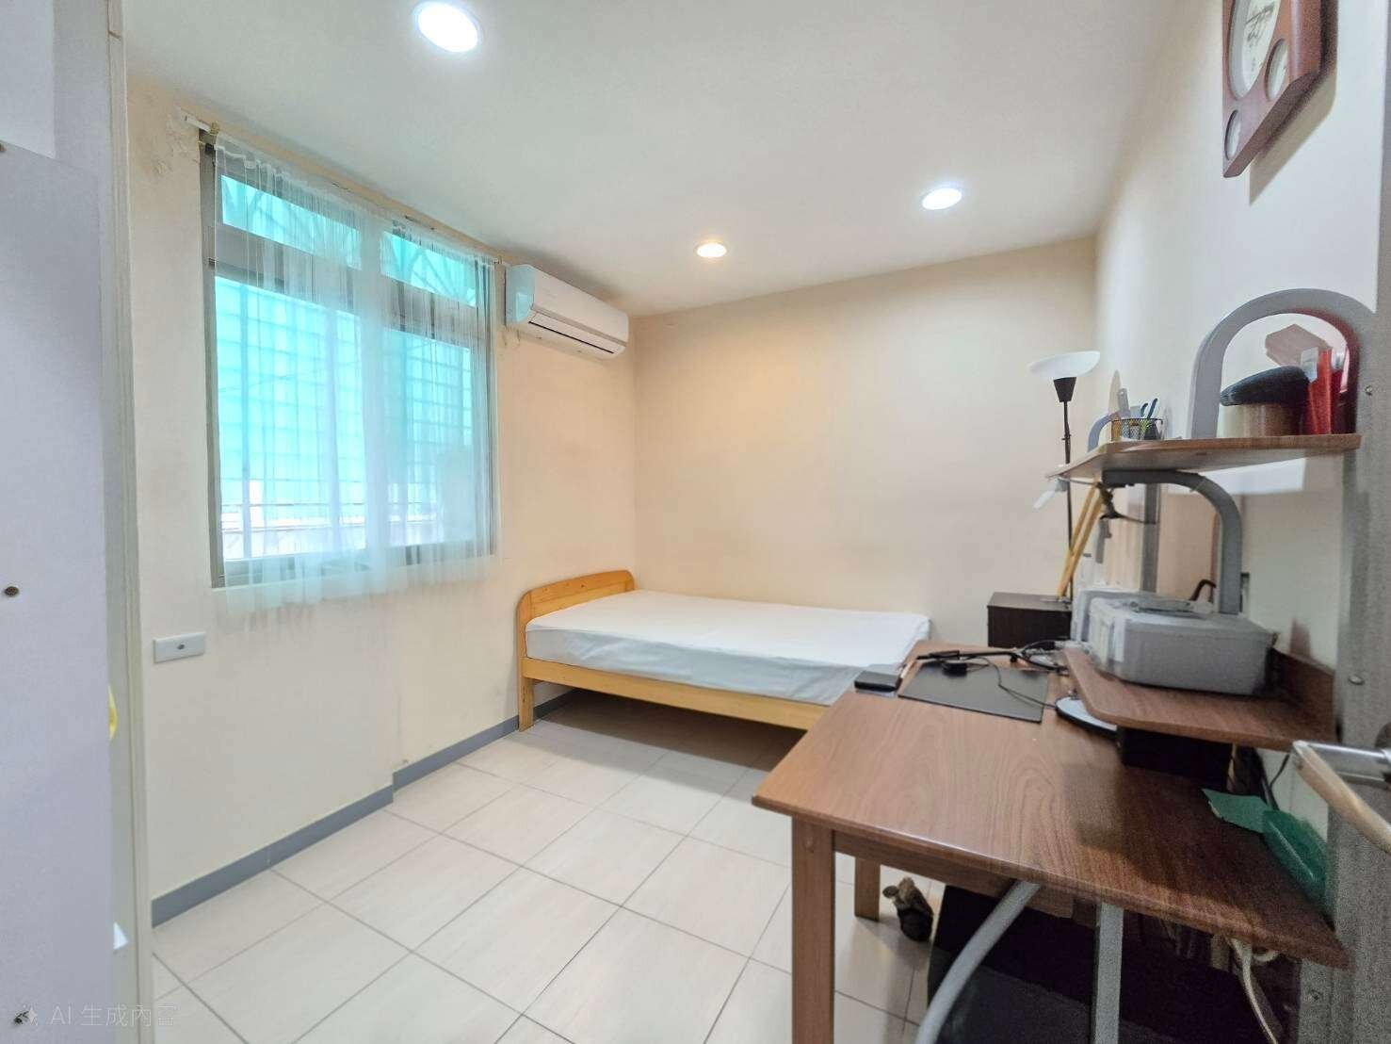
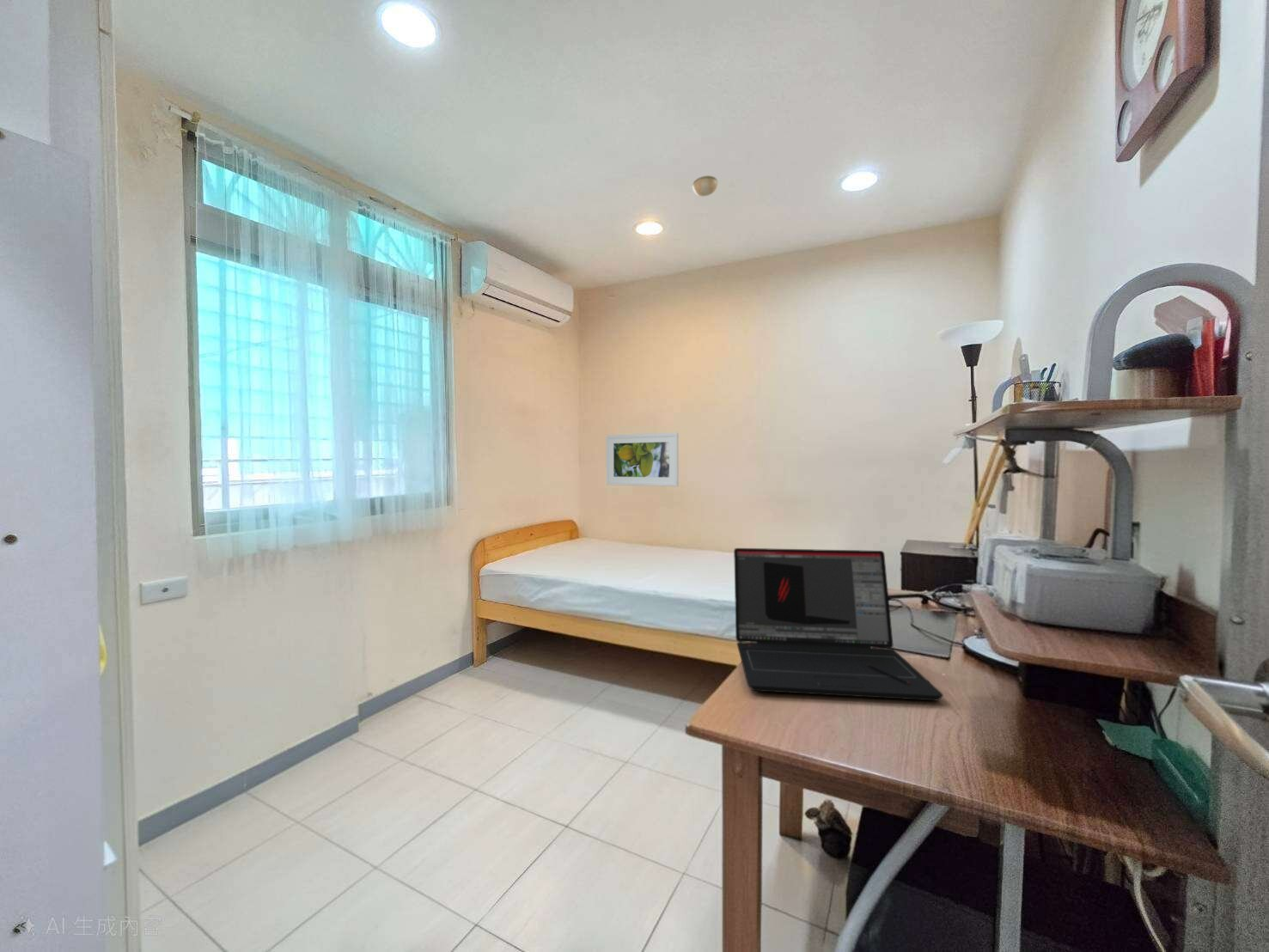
+ laptop (822, 613)
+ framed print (641, 460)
+ smoke detector (705, 186)
